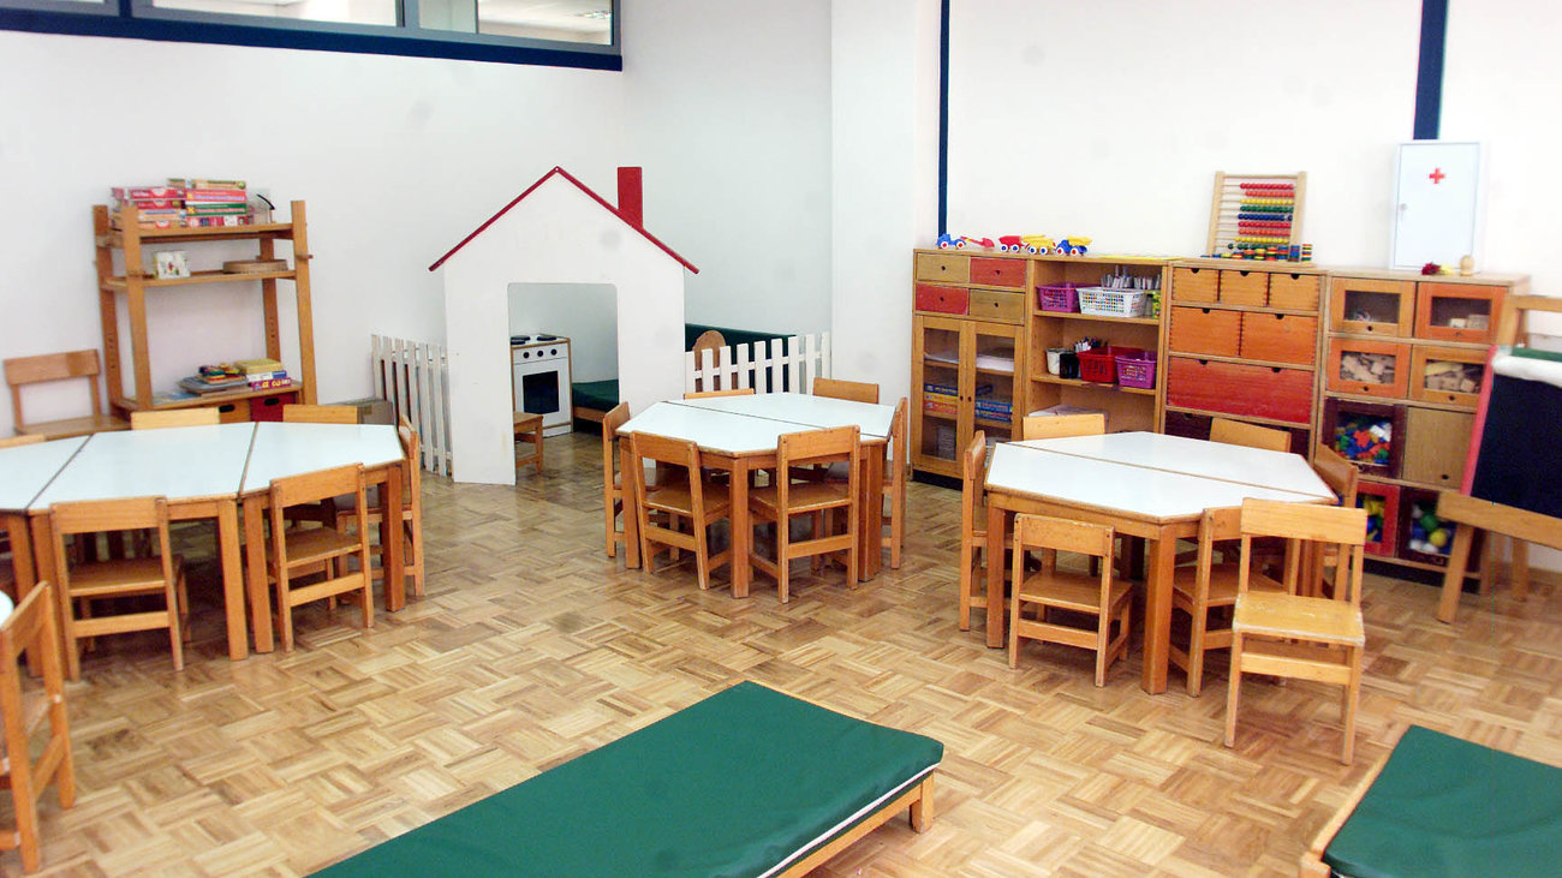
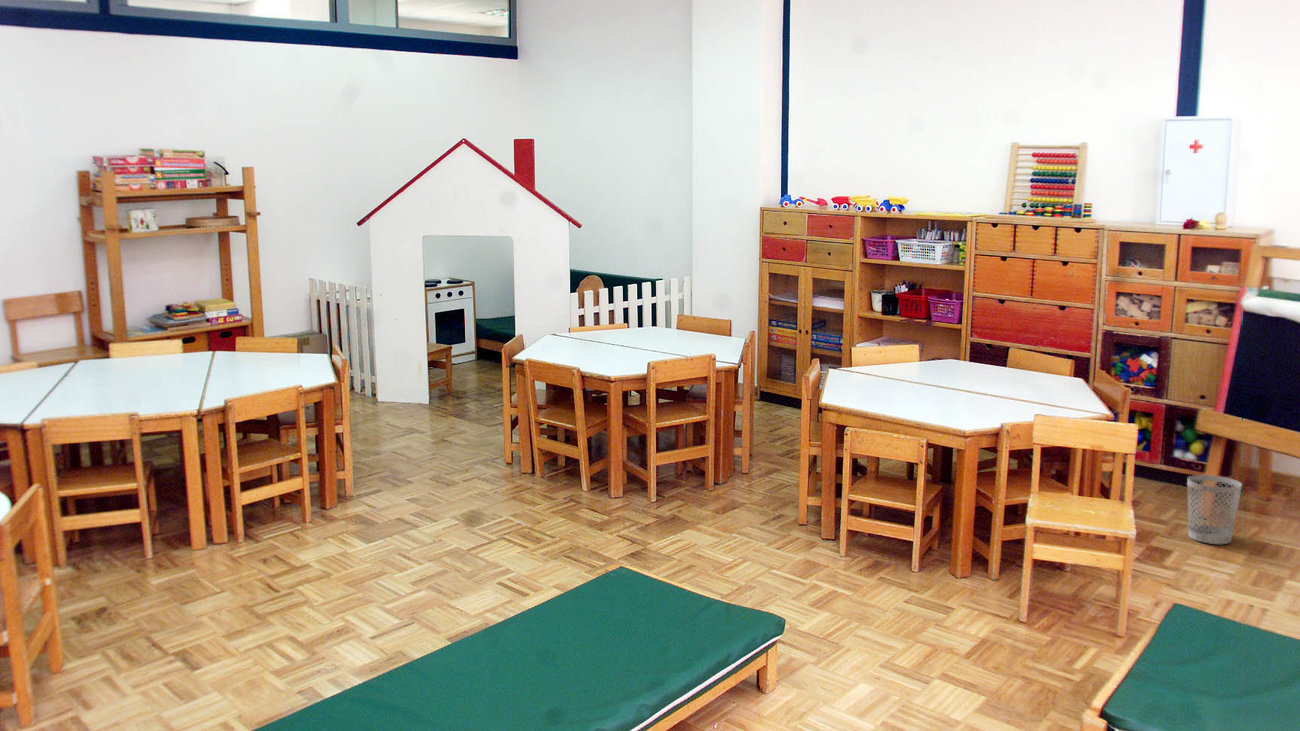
+ wastebasket (1211, 510)
